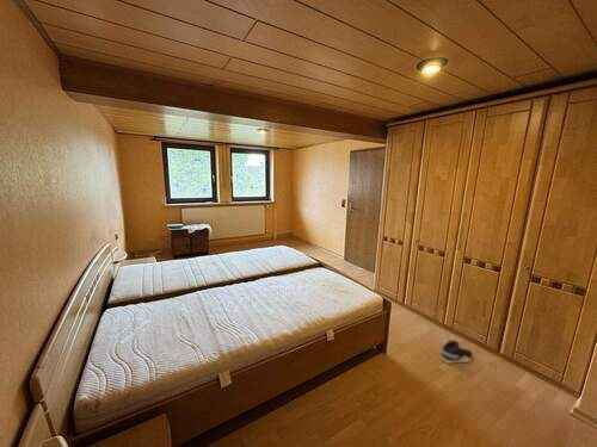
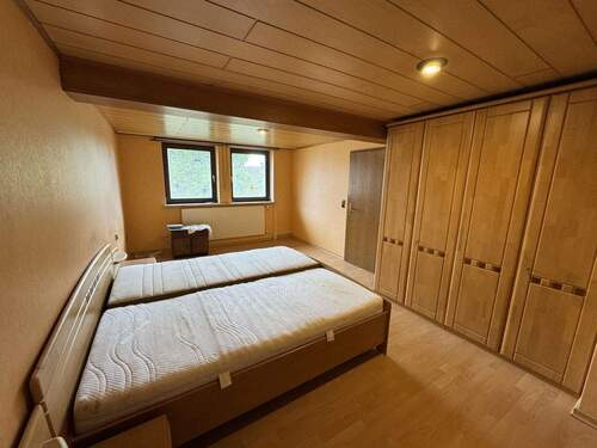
- sneaker (458, 349)
